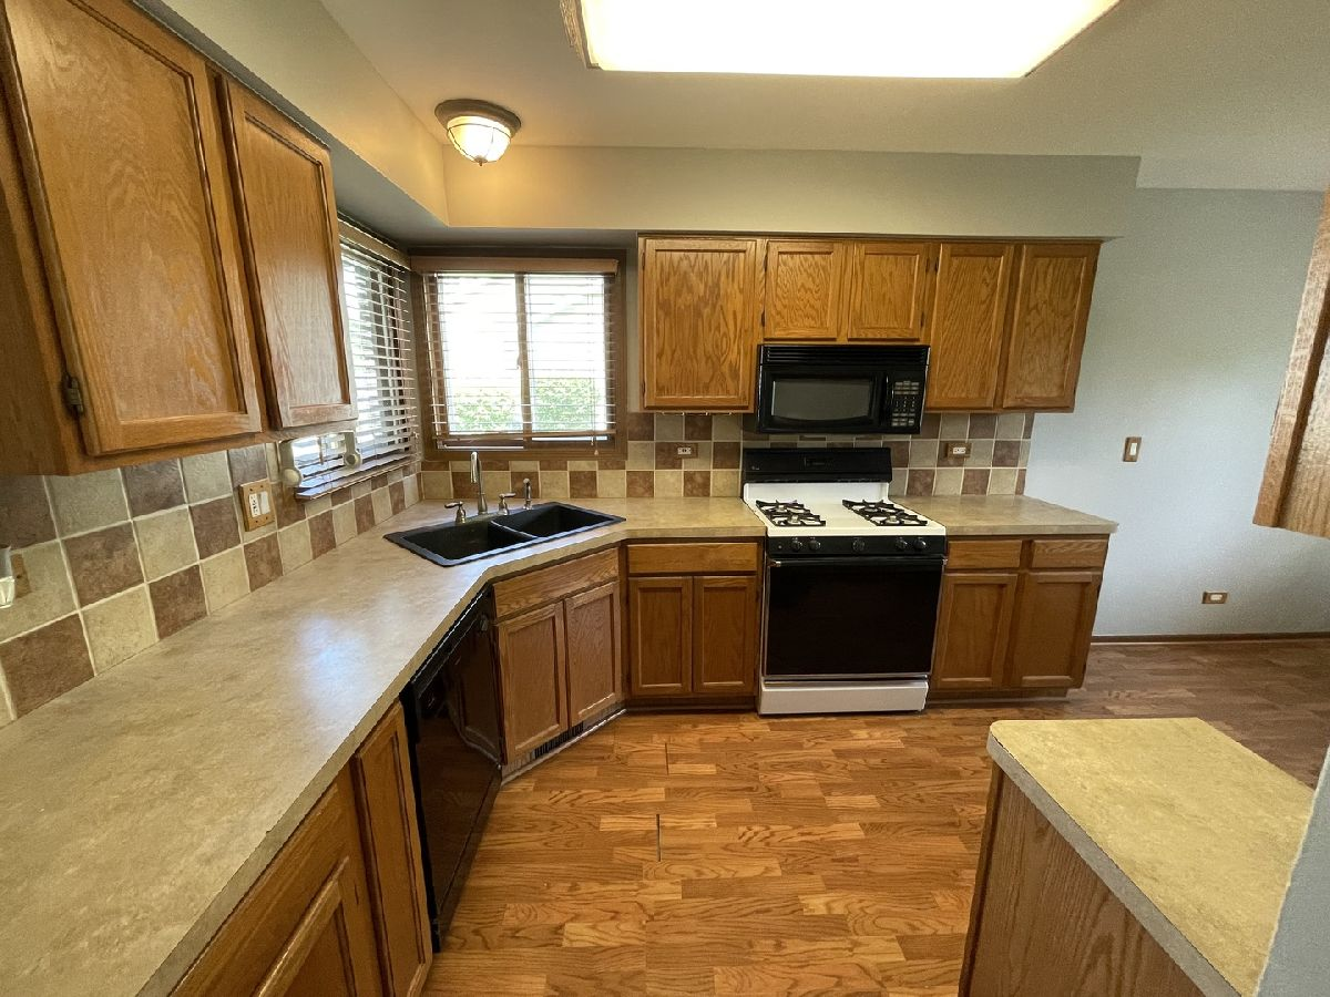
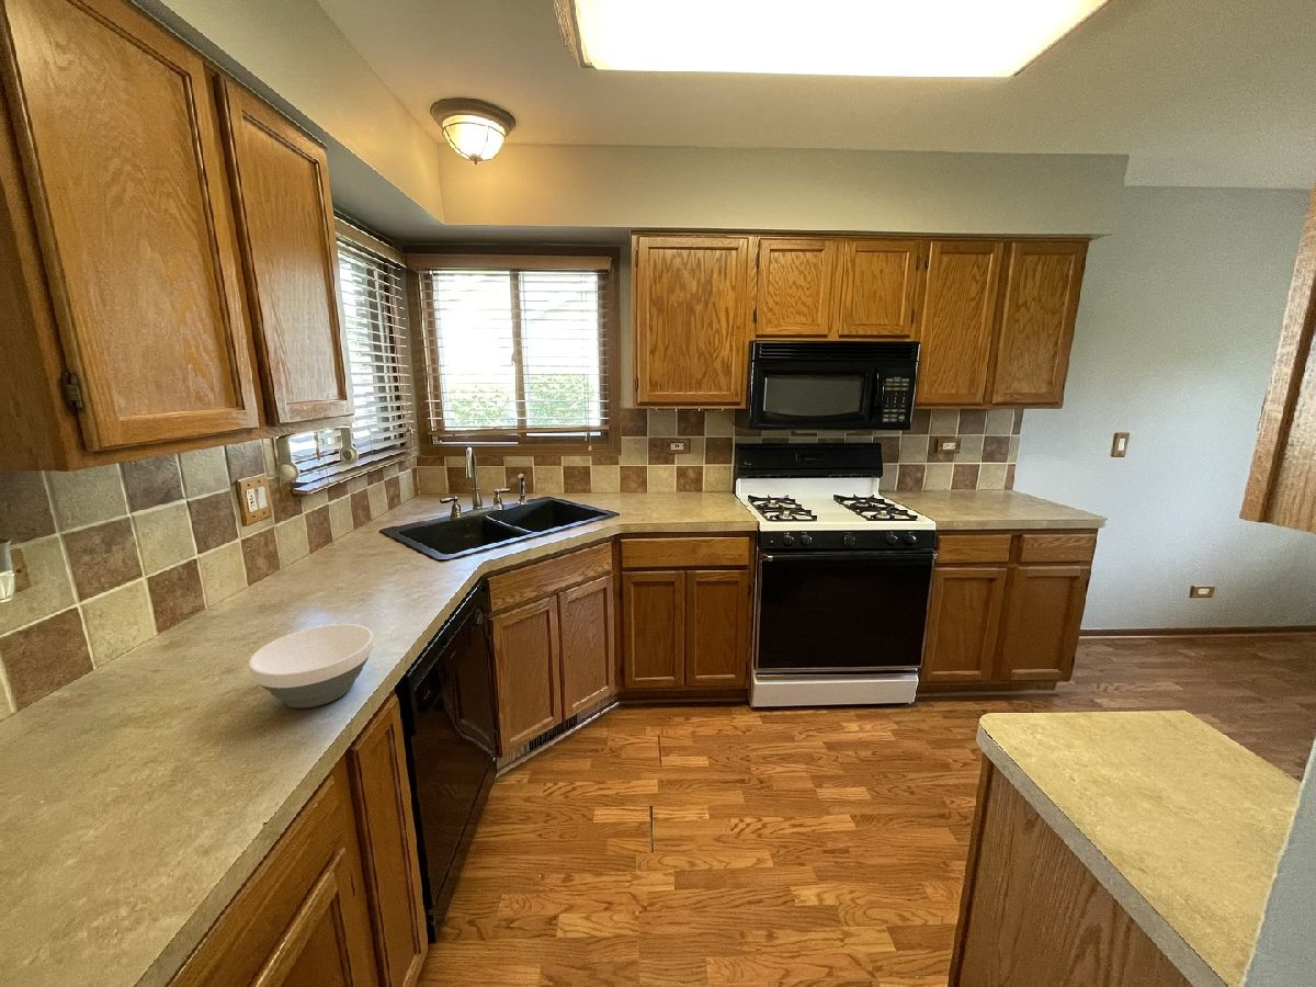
+ bowl (317, 669)
